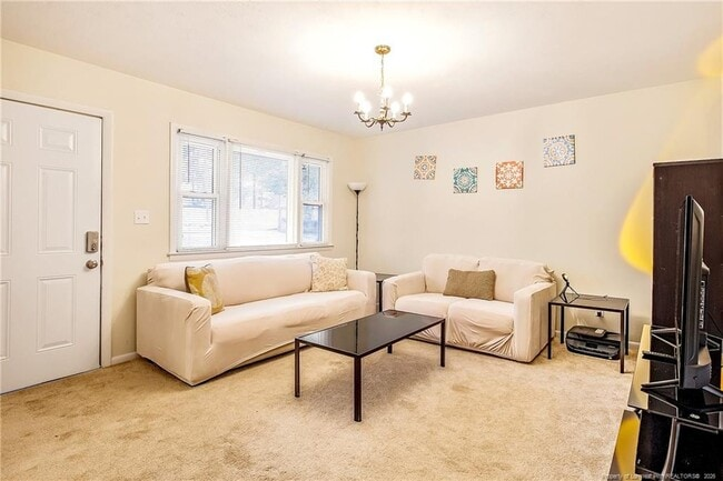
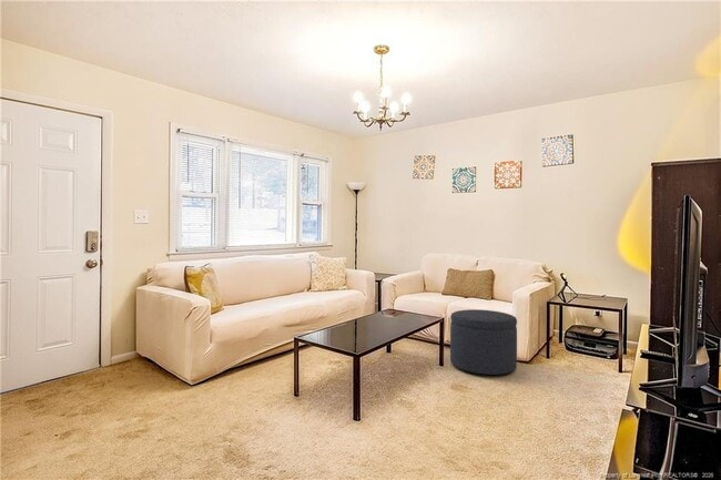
+ ottoman (483, 339)
